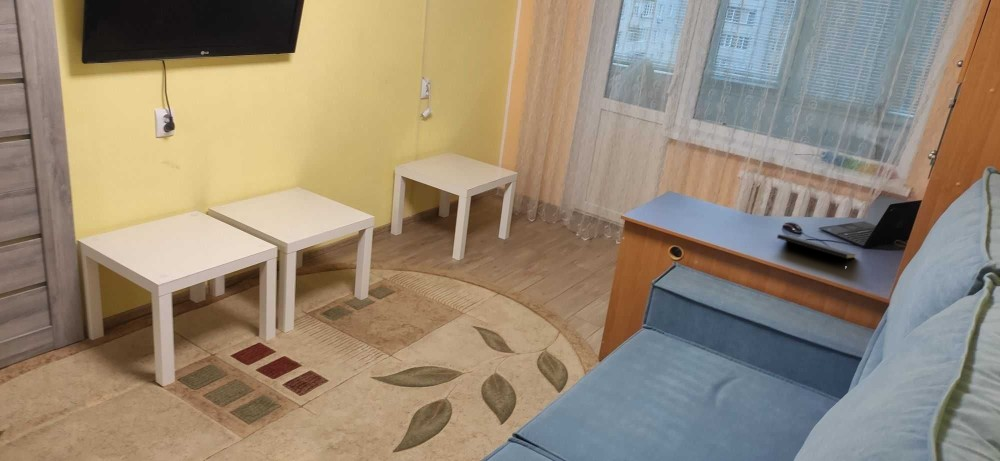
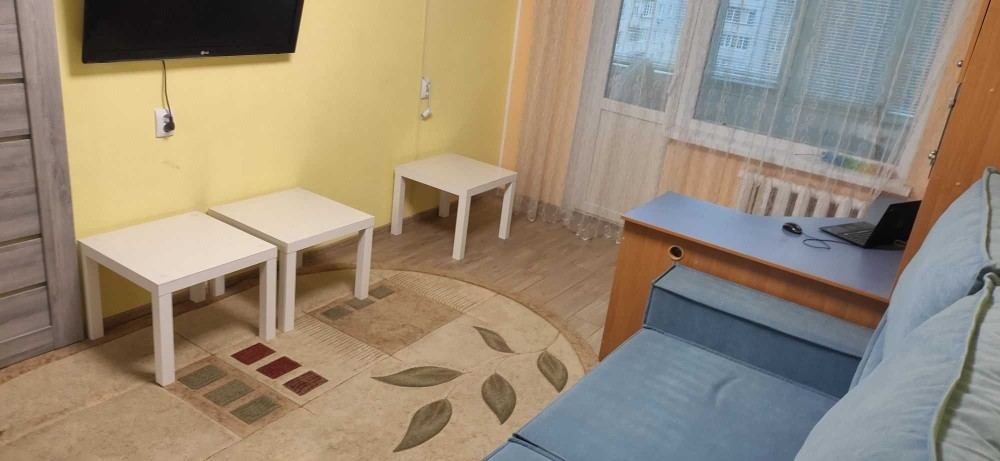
- notepad (816, 246)
